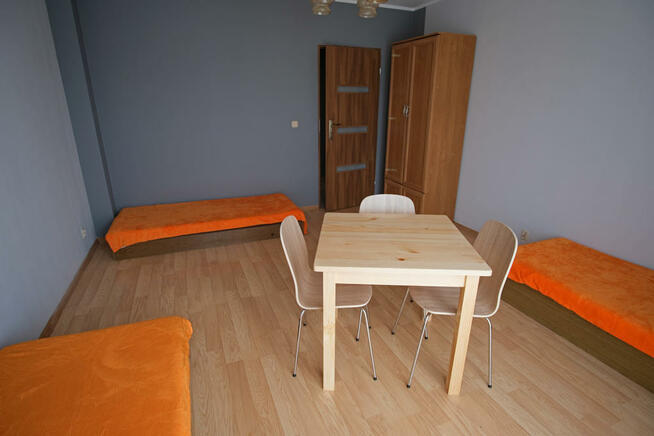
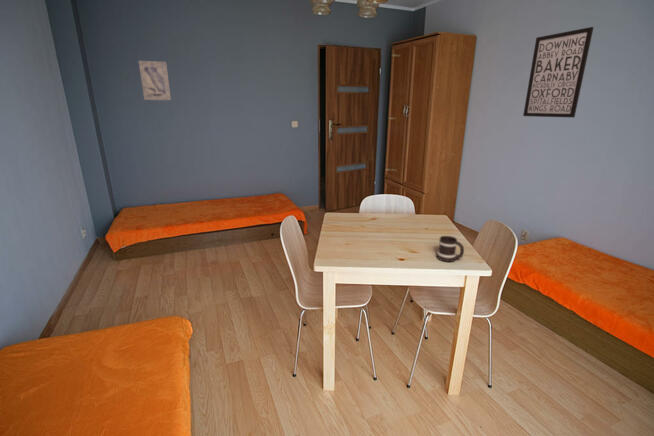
+ mug (450, 249)
+ wall art (554, 76)
+ wall art (155, 81)
